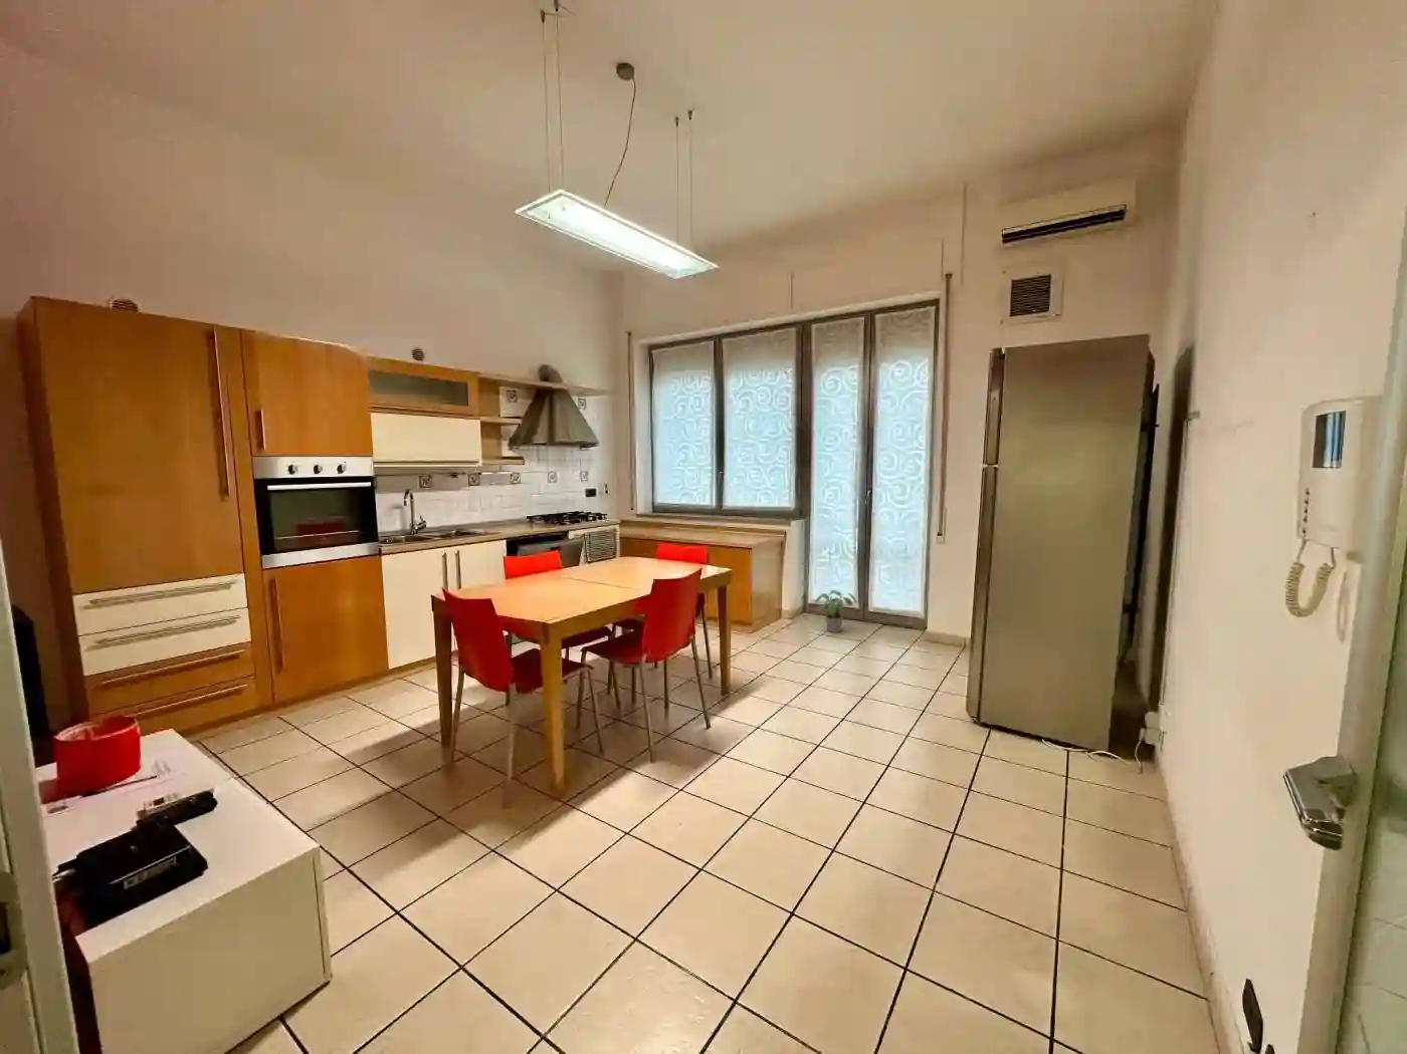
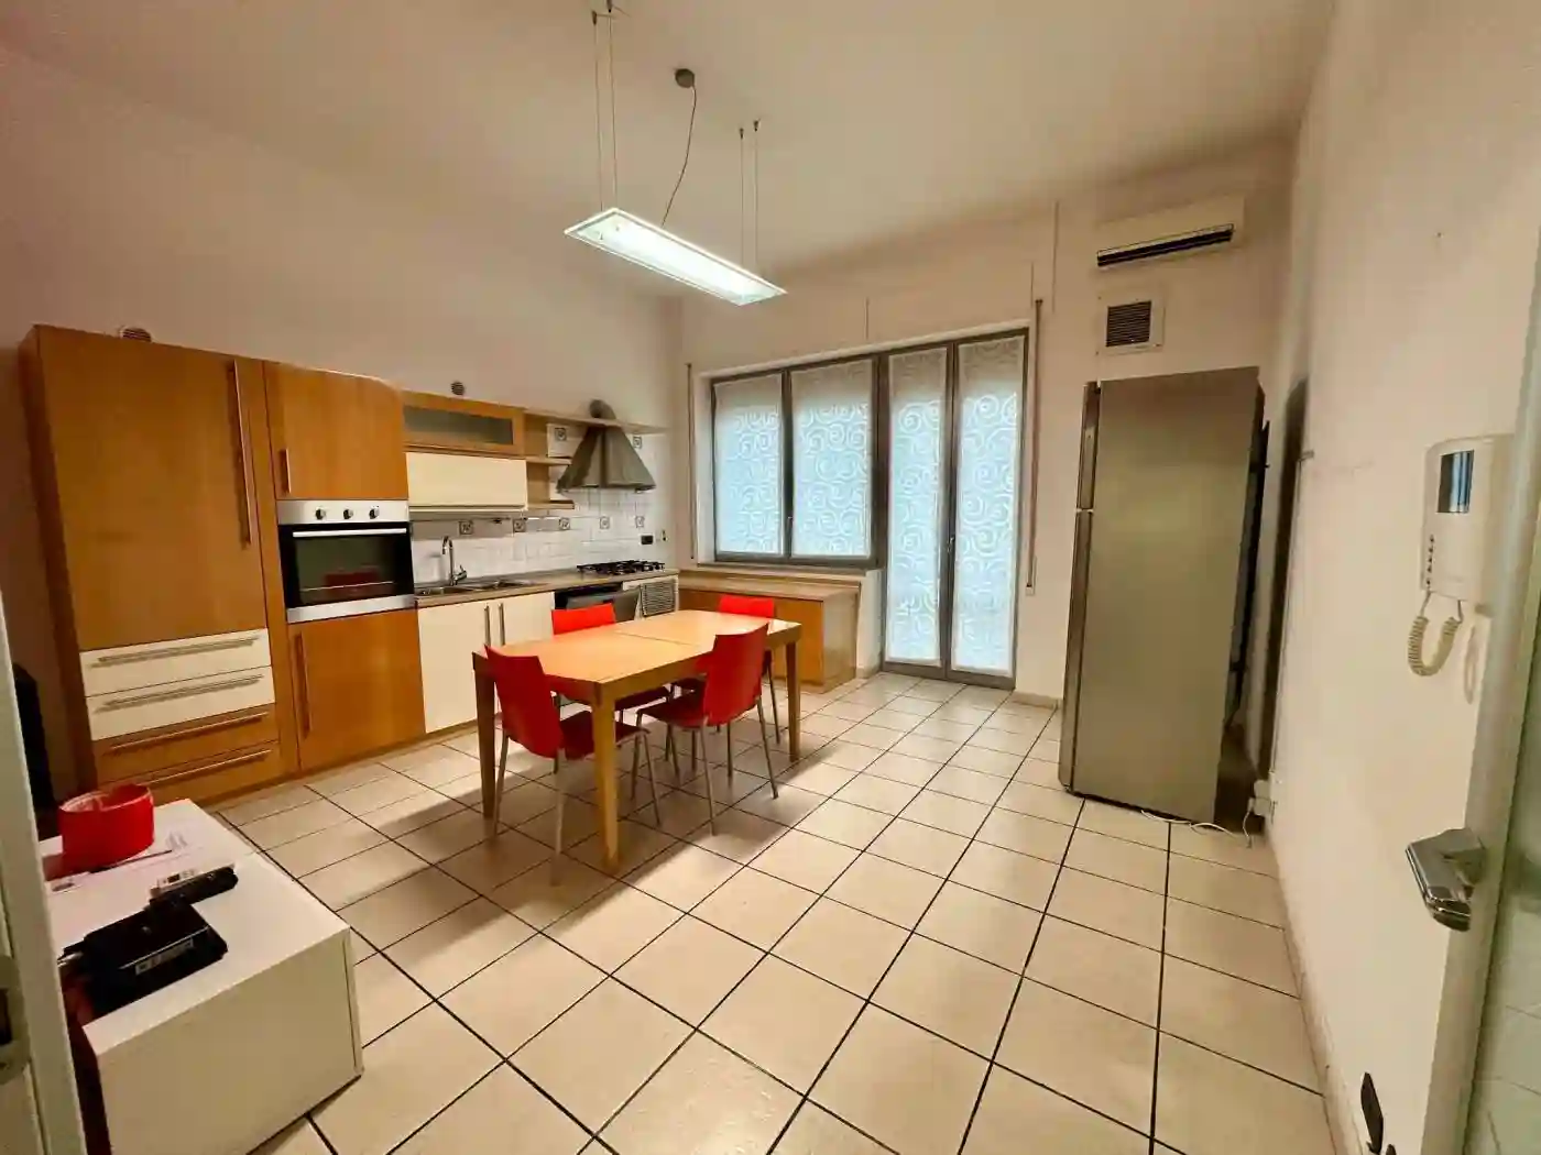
- potted plant (832, 611)
